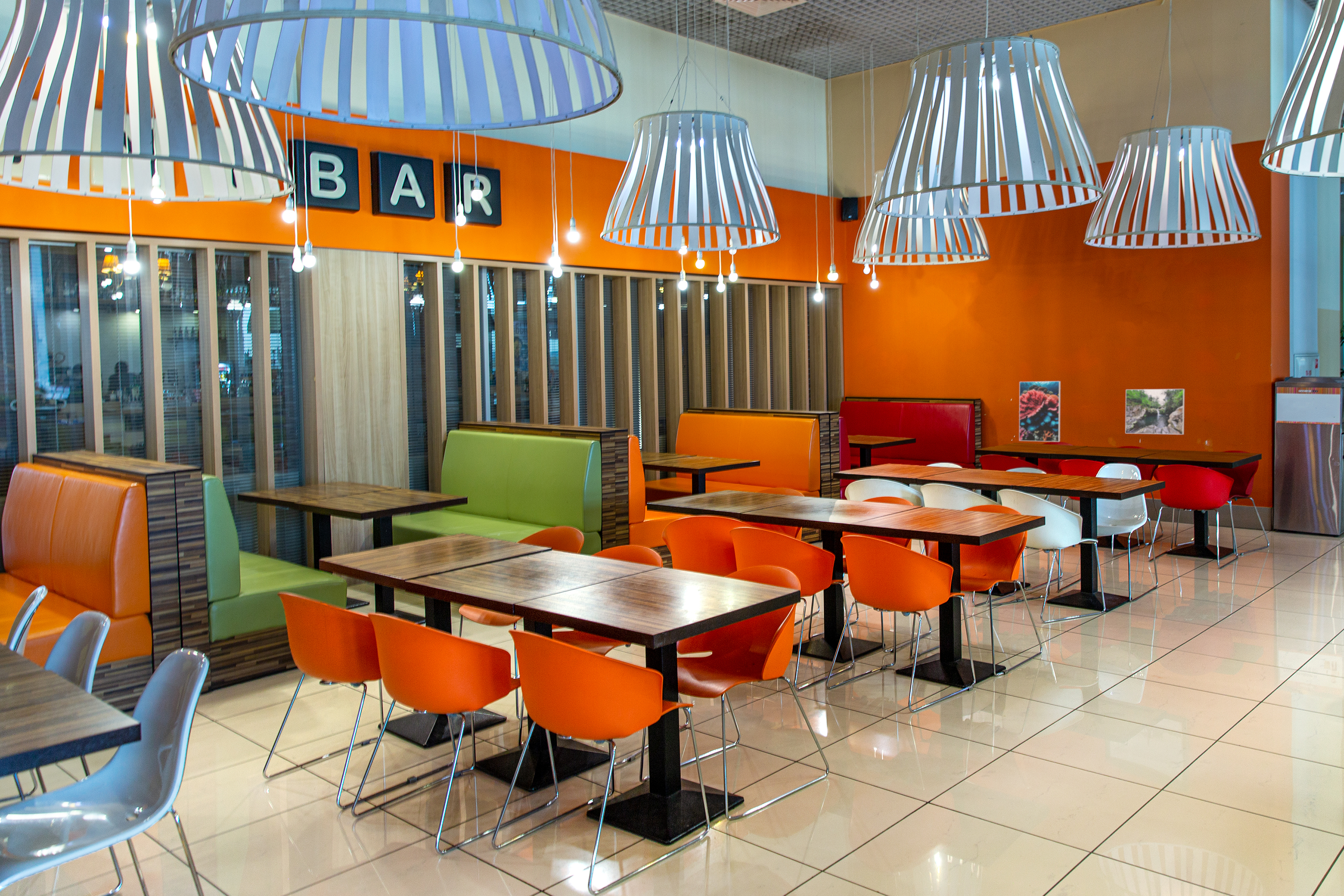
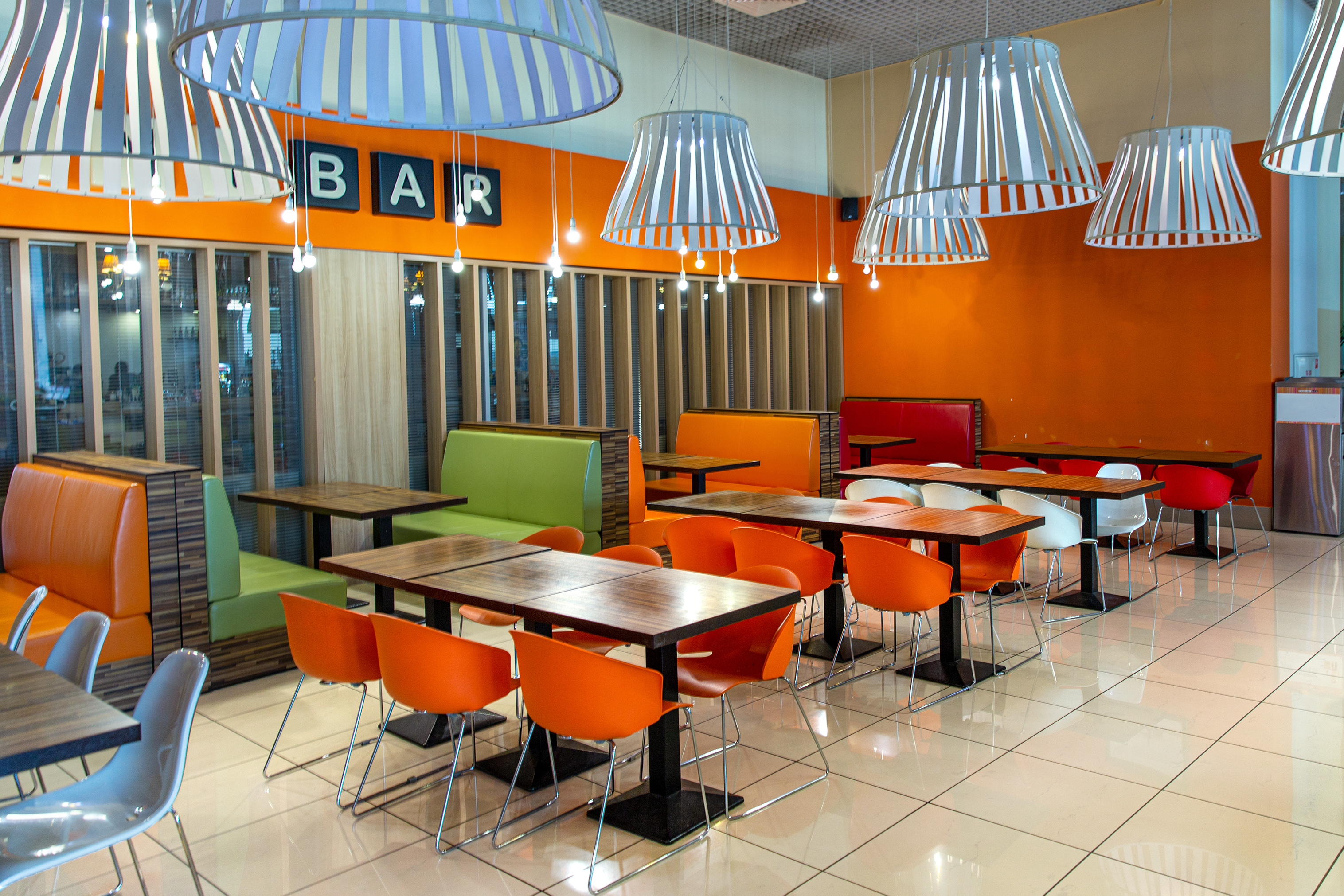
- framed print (1039, 411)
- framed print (1154, 411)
